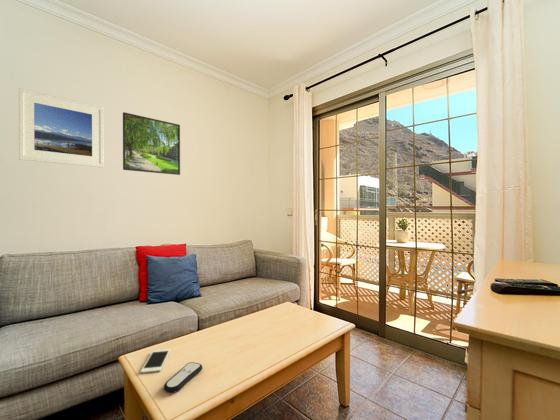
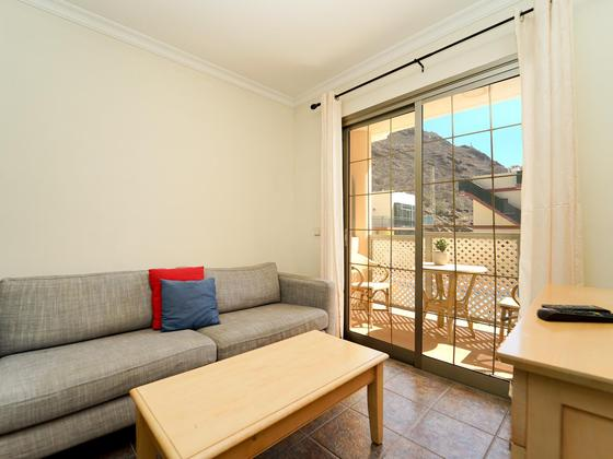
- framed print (153, 145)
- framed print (64, 131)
- cell phone (156, 360)
- remote control (183, 376)
